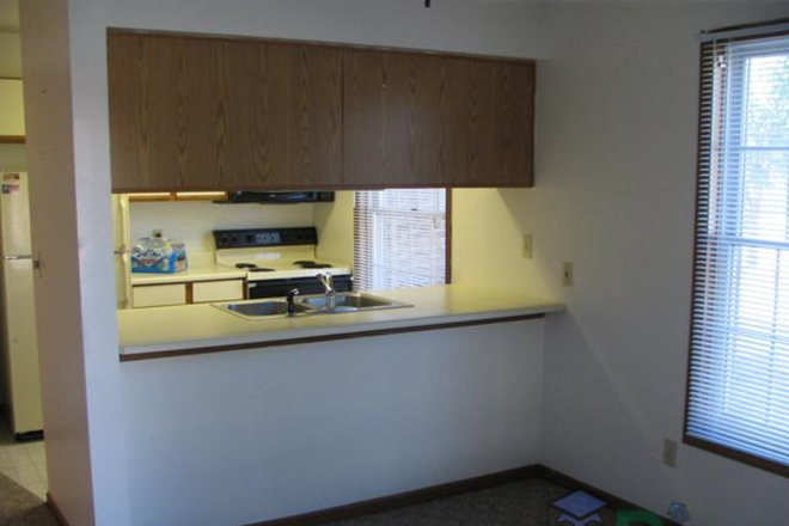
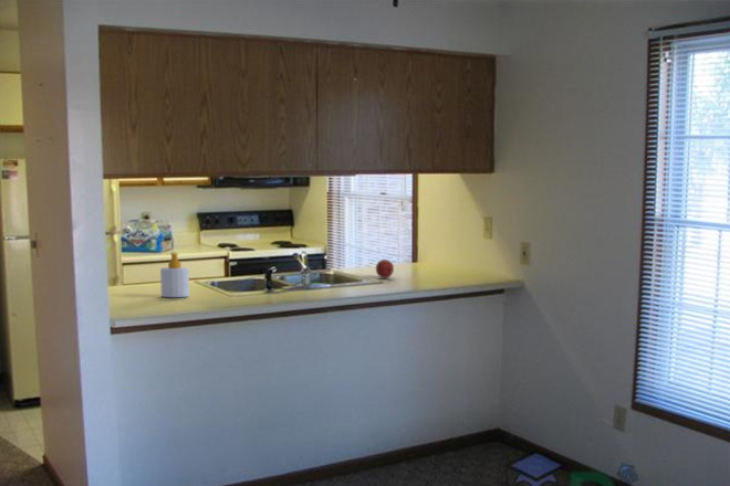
+ soap bottle (175, 274)
+ fruit (384, 268)
